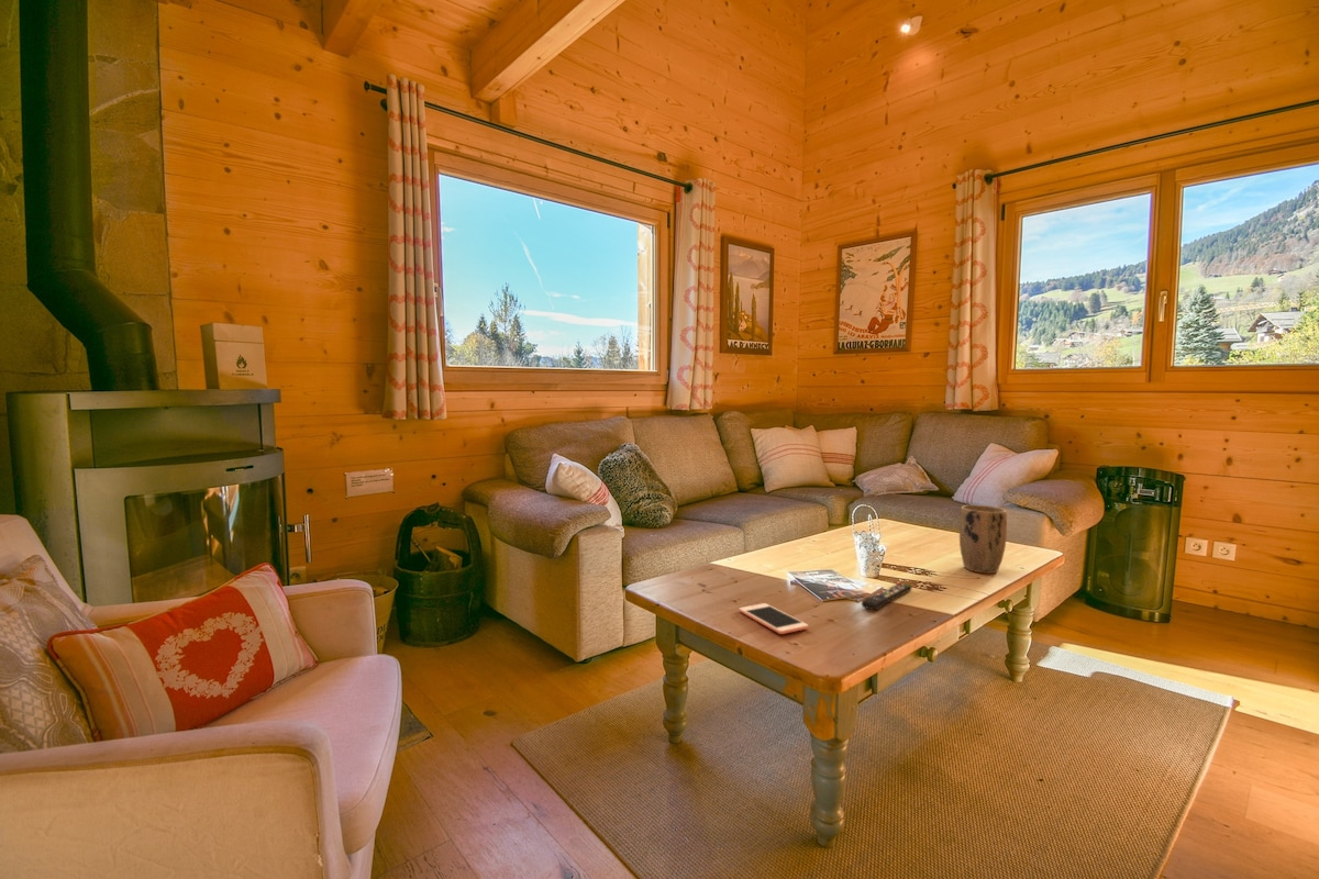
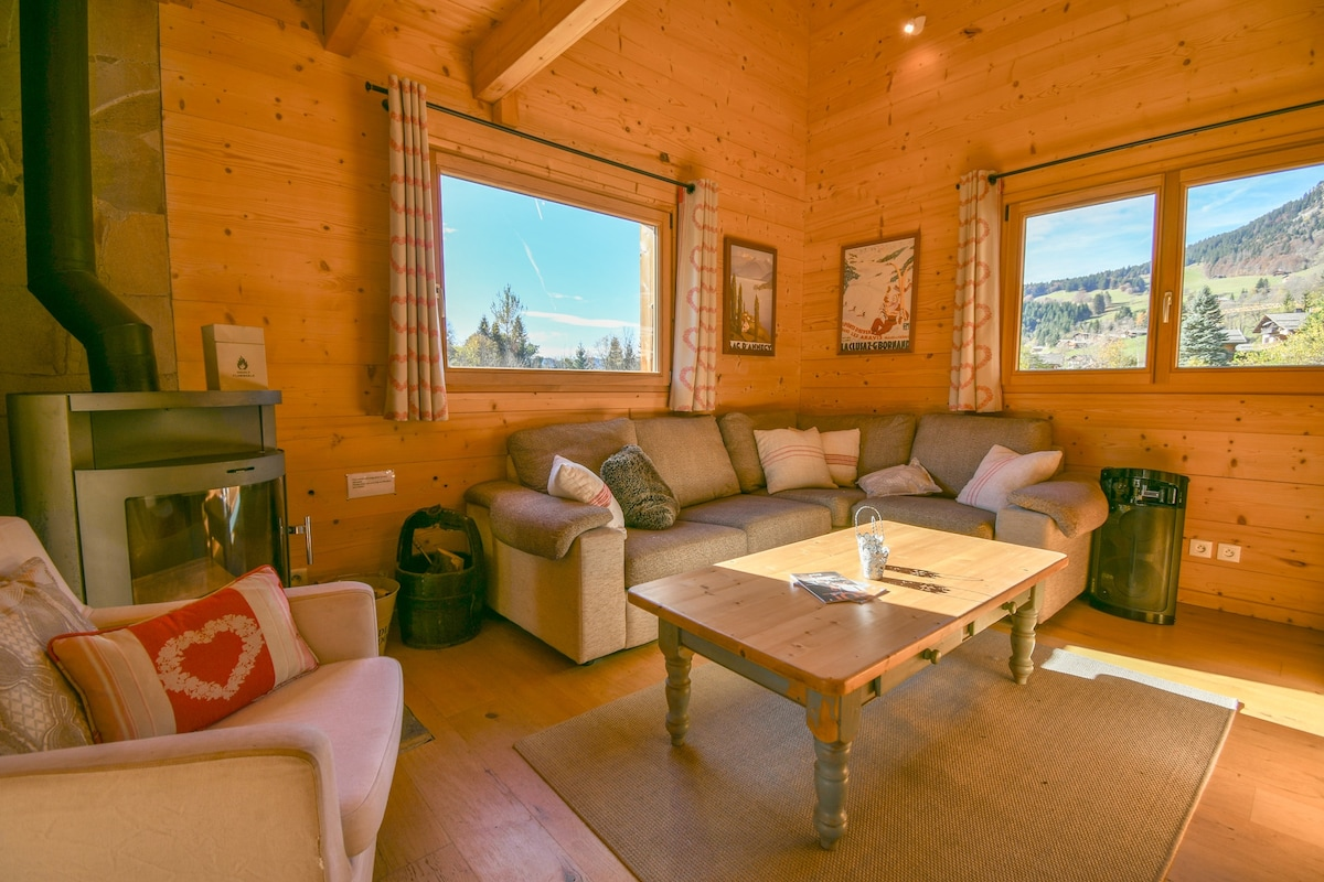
- plant pot (982, 538)
- remote control (887, 596)
- cell phone (772, 617)
